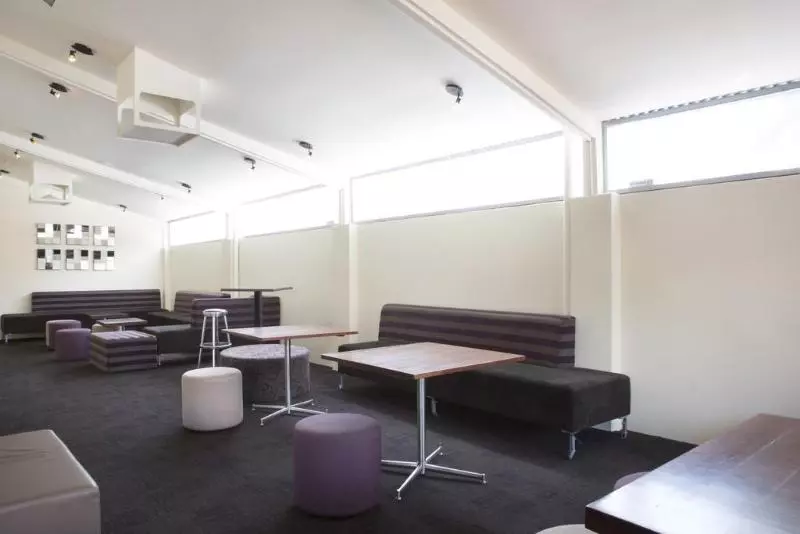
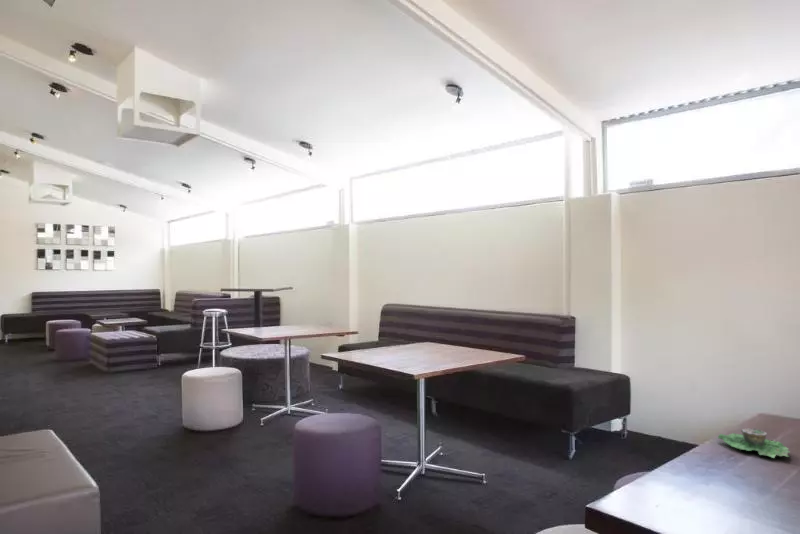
+ succulent planter (755, 439)
